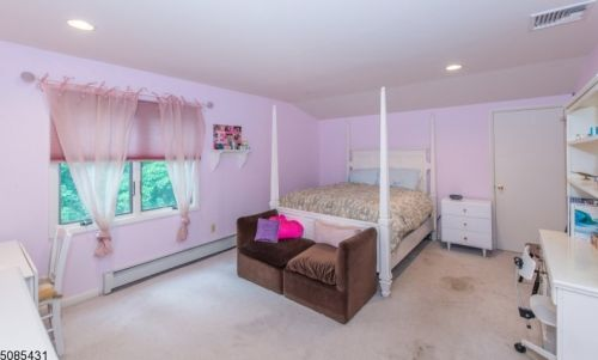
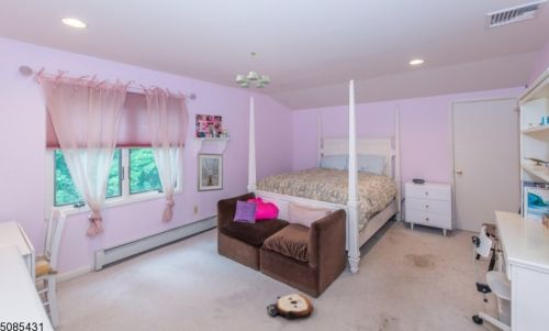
+ plush toy (290, 304)
+ ceiling light fixture (253, 67)
+ picture frame (210, 172)
